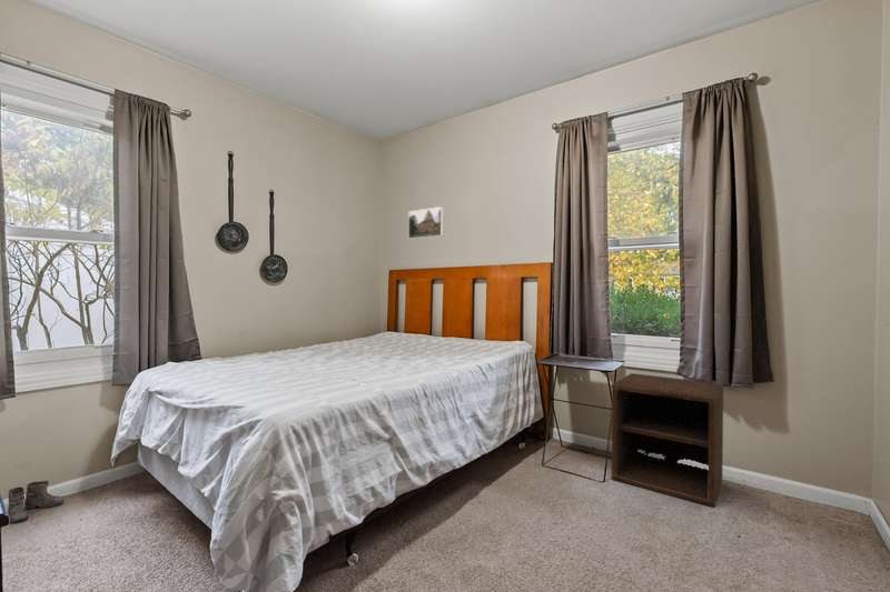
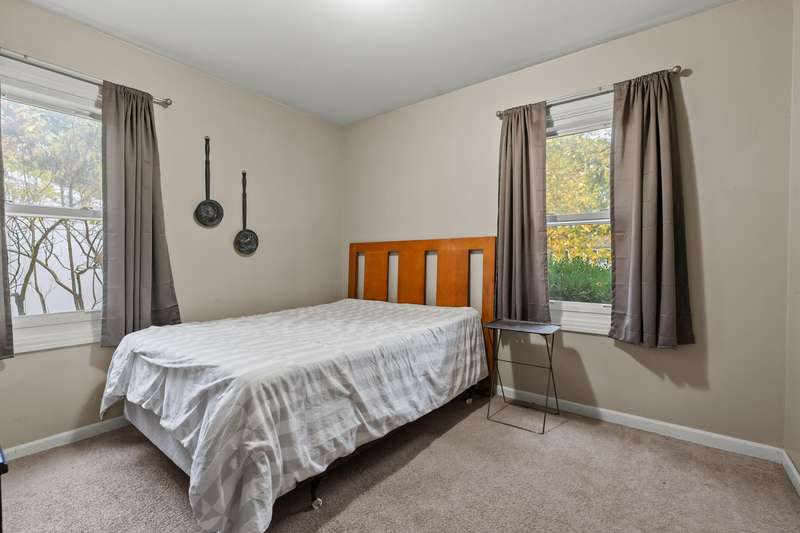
- boots (30, 499)
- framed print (425, 223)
- nightstand (668, 431)
